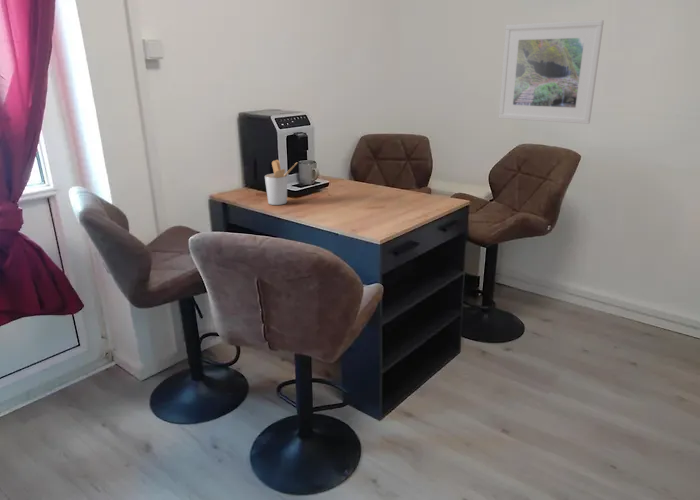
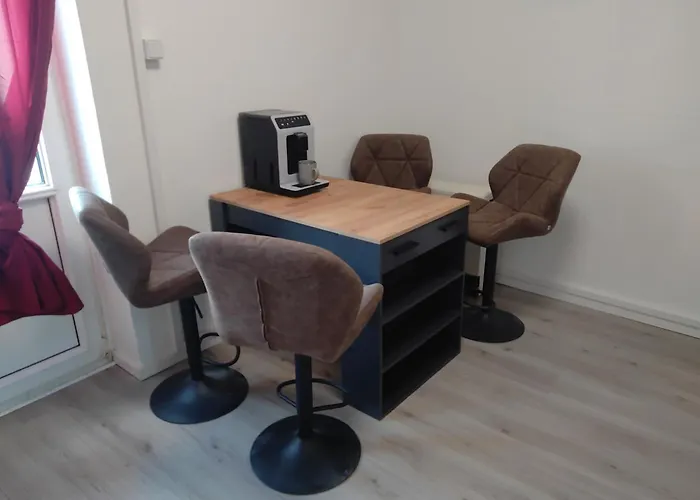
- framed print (547, 73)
- utensil holder (282, 182)
